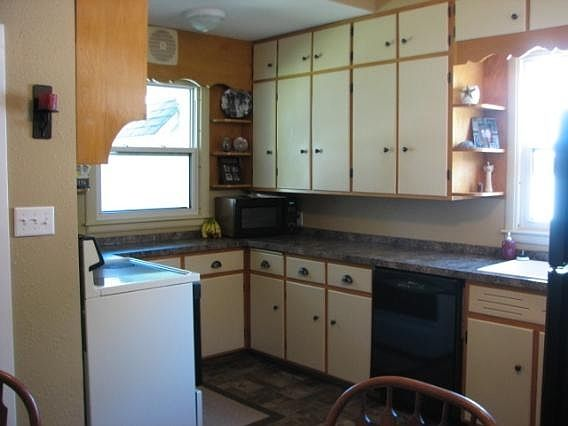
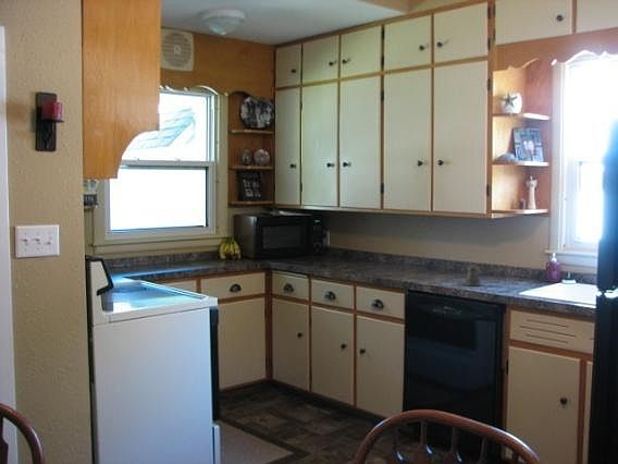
+ pepper shaker (471, 274)
